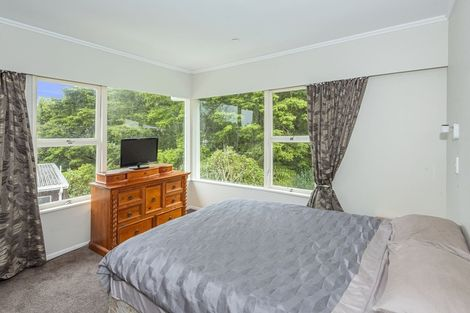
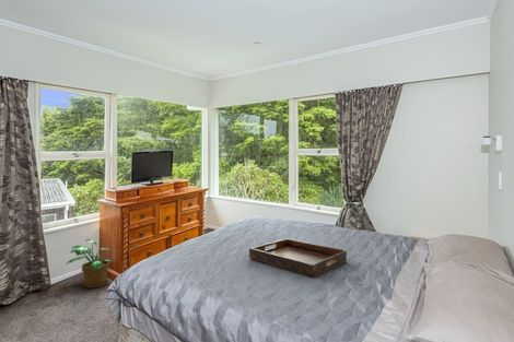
+ potted plant (86, 263)
+ serving tray (297, 255)
